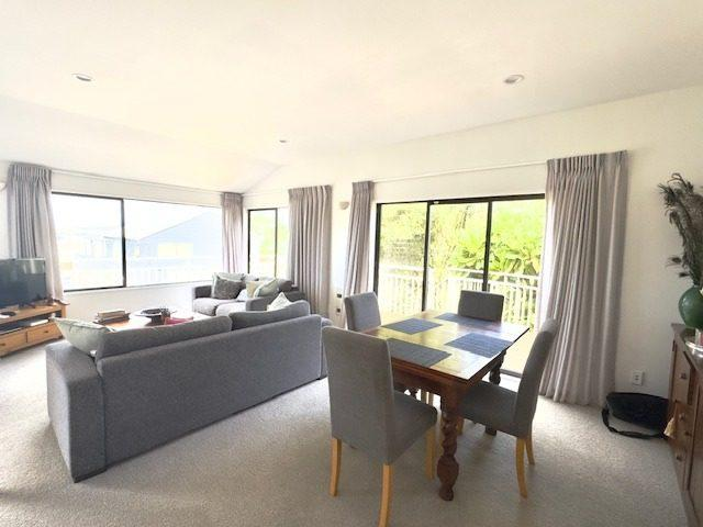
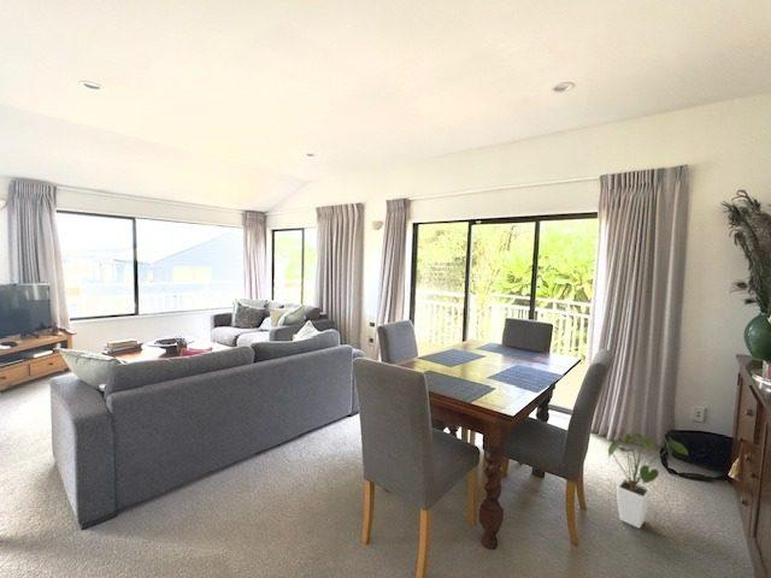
+ house plant (643, 480)
